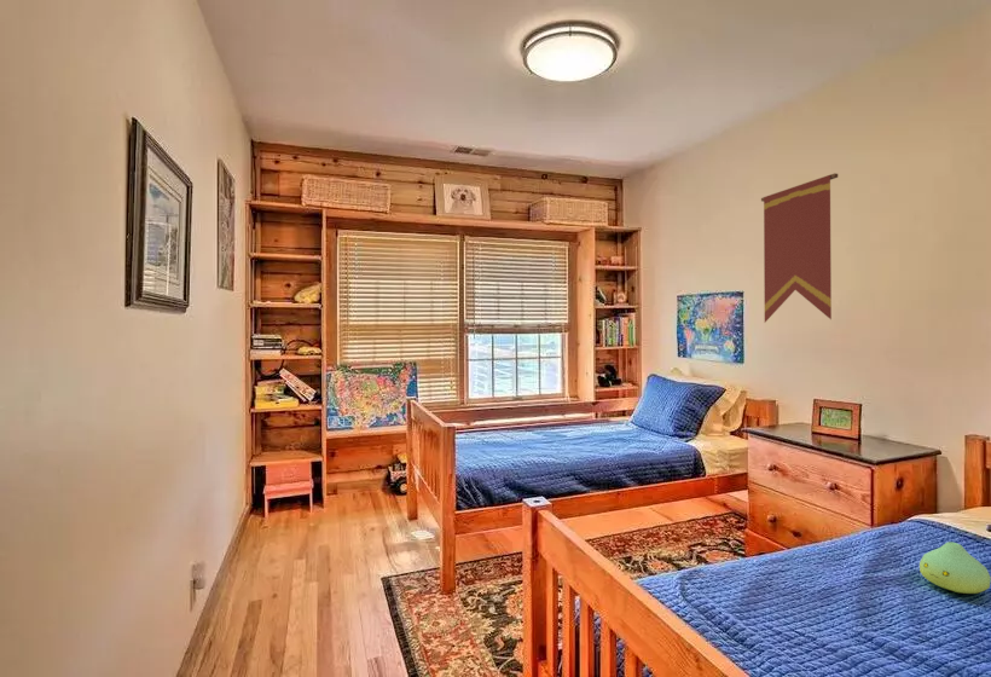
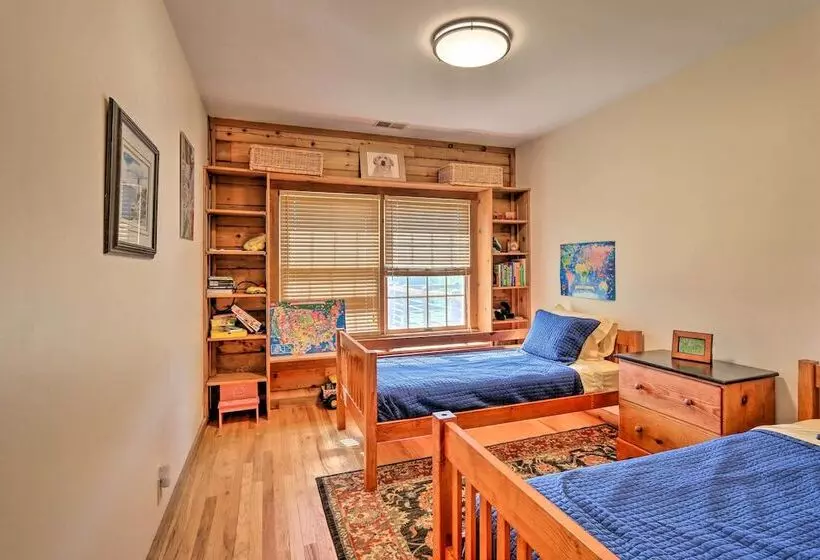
- plush toy (954, 566)
- pennant (796, 254)
